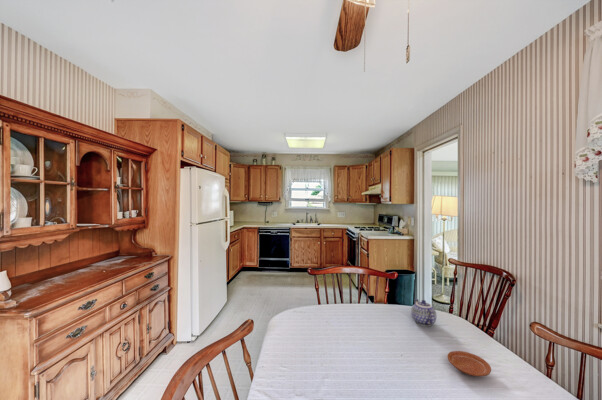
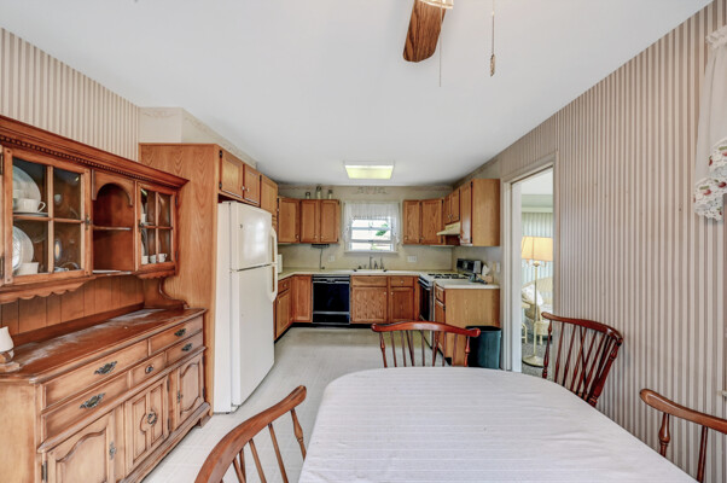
- teapot (423, 311)
- plate (468, 365)
